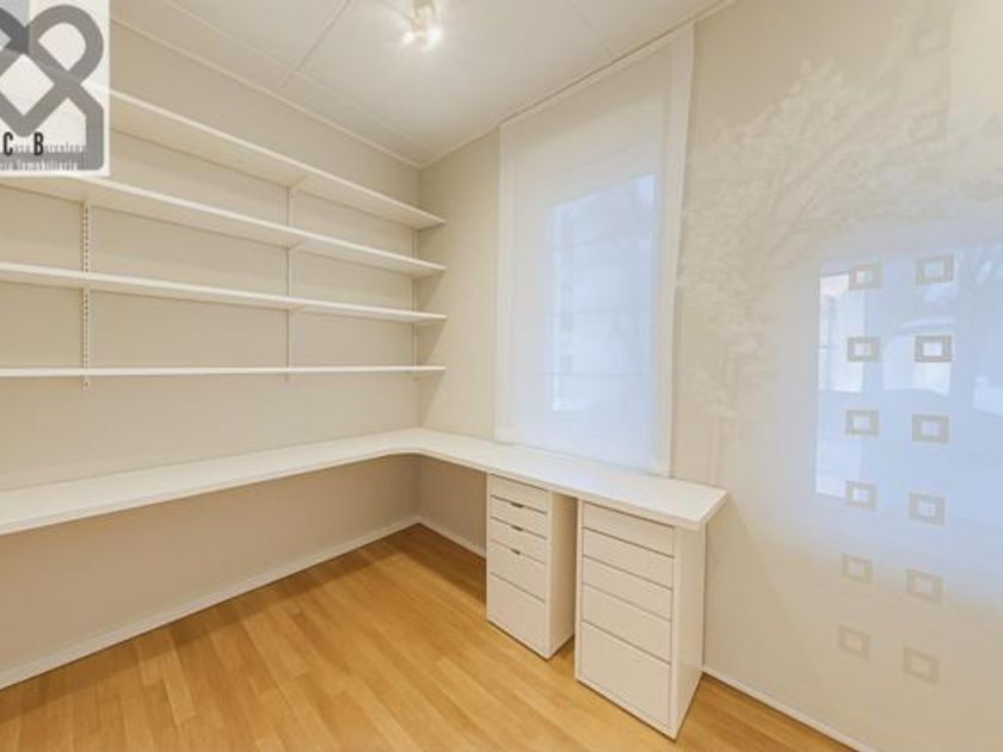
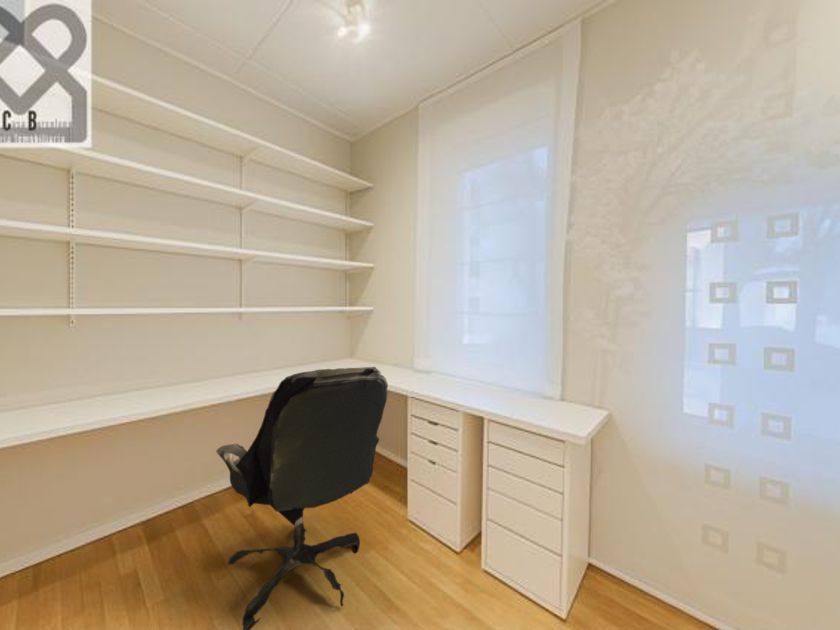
+ office chair (306, 464)
